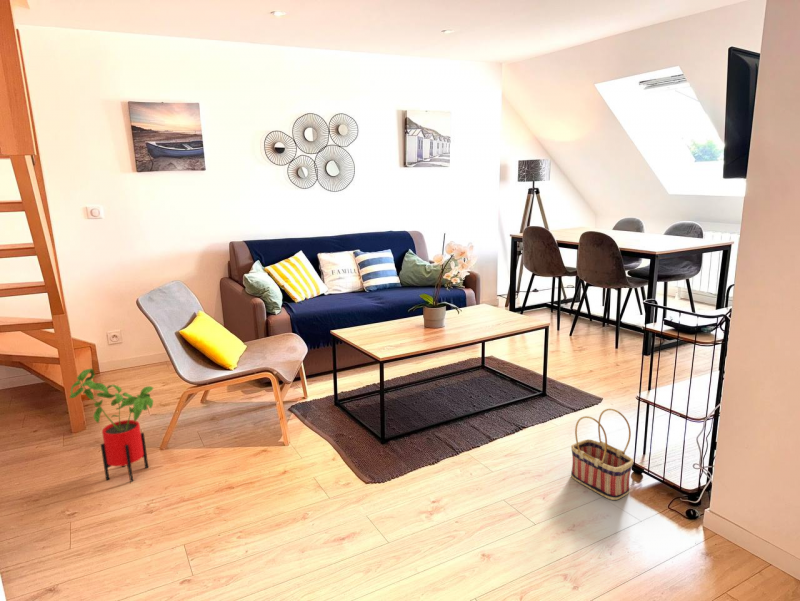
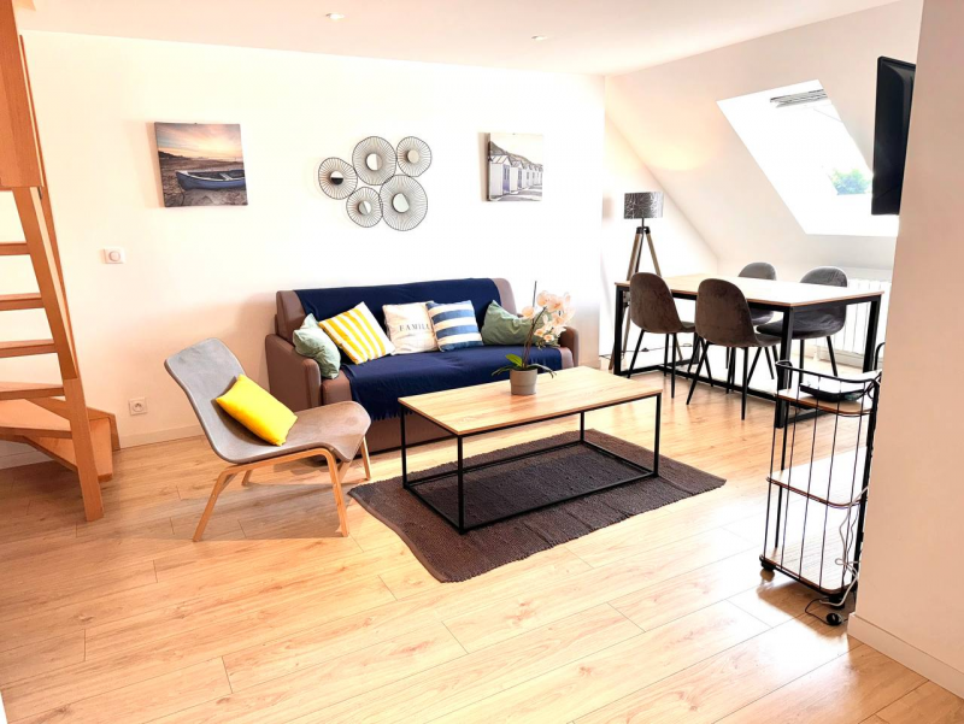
- basket (602, 449)
- house plant (114, 422)
